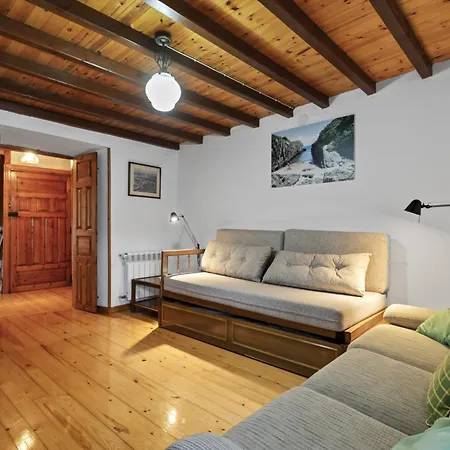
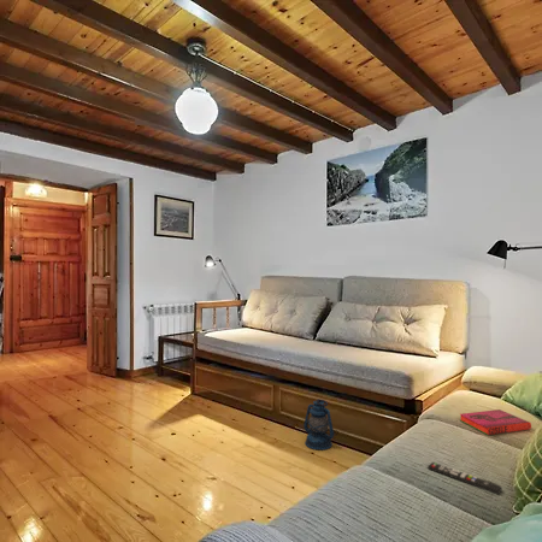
+ hardback book (494, 420)
+ lantern (318, 422)
+ remote control (463, 477)
